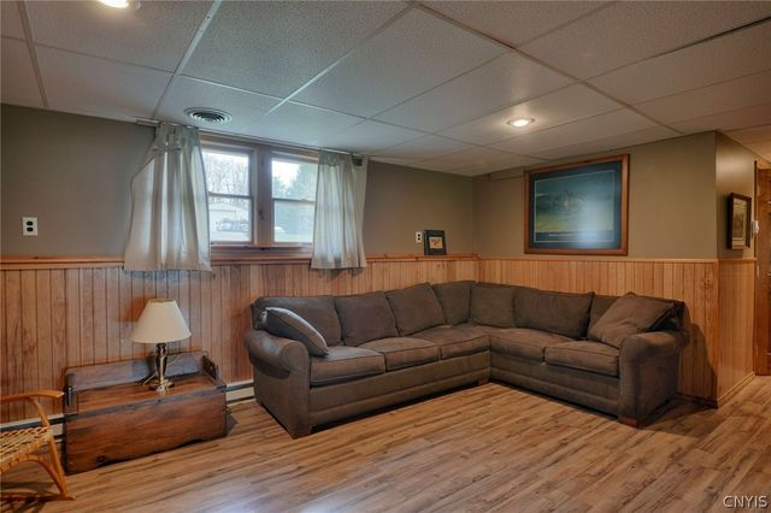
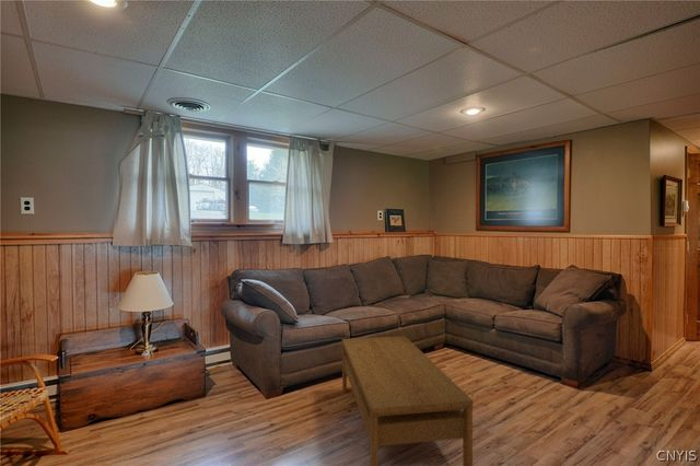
+ coffee table (393, 393)
